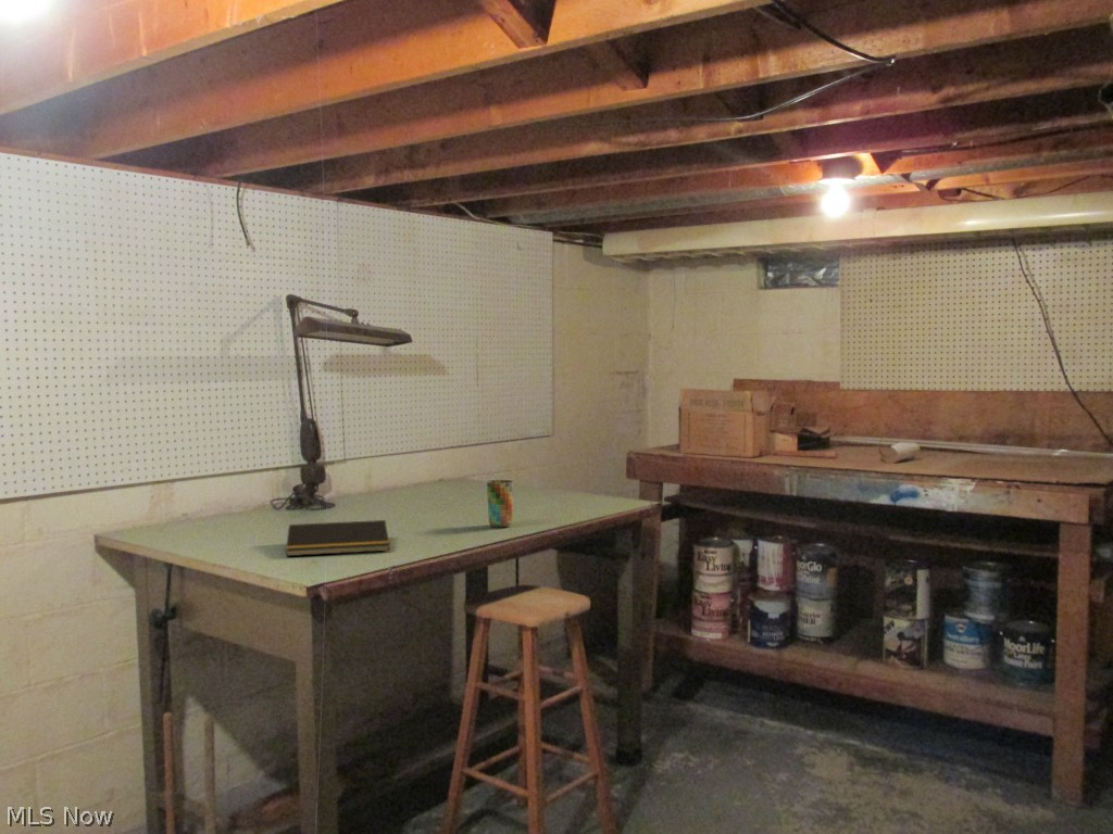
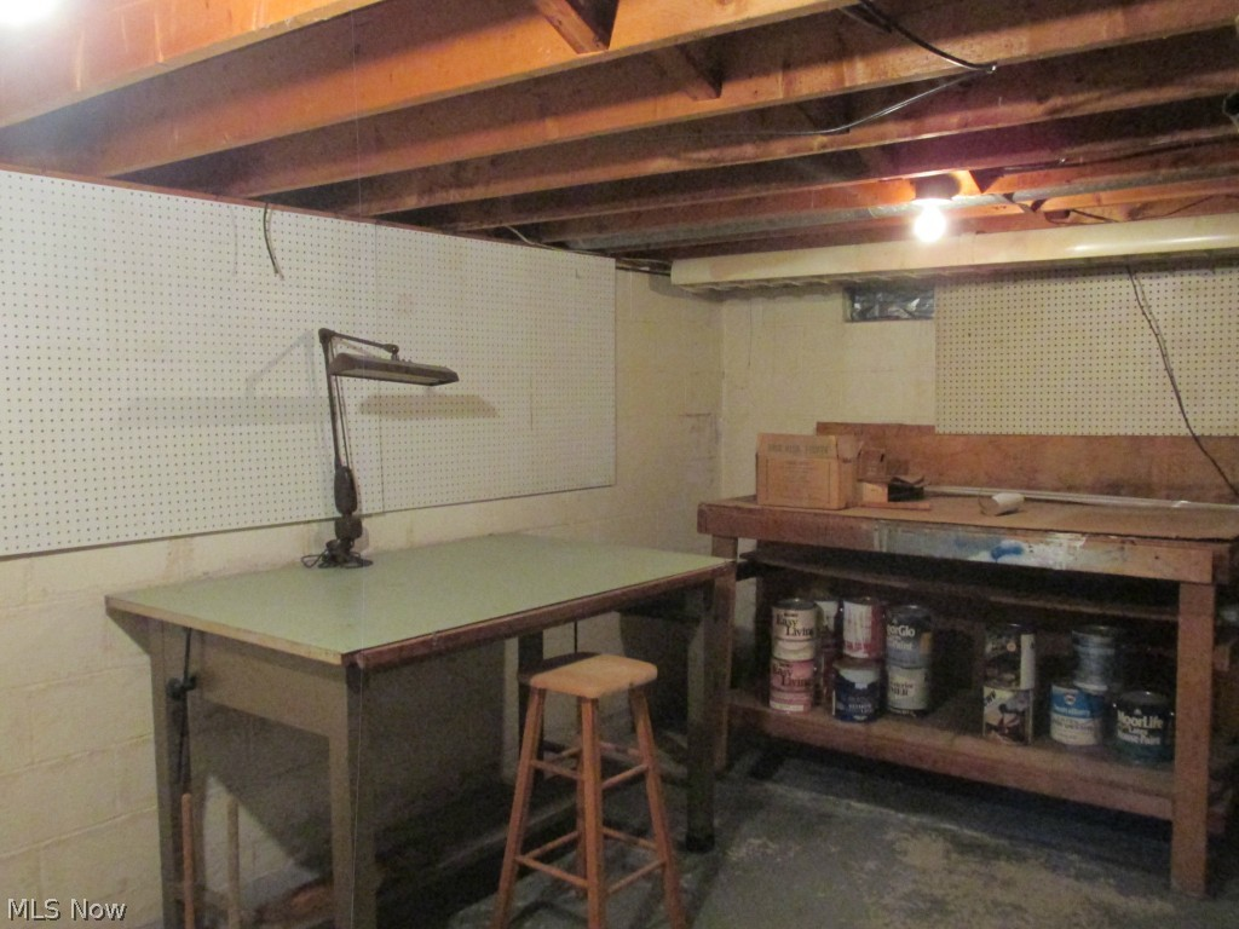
- cup (500, 503)
- notepad (338, 536)
